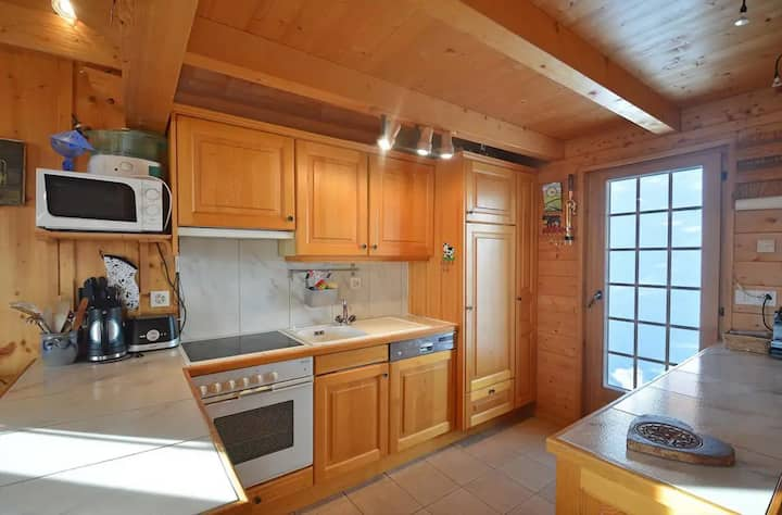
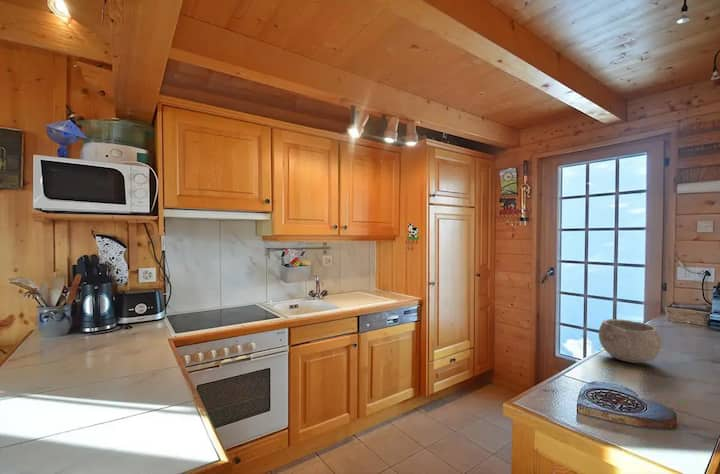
+ bowl (628, 342)
